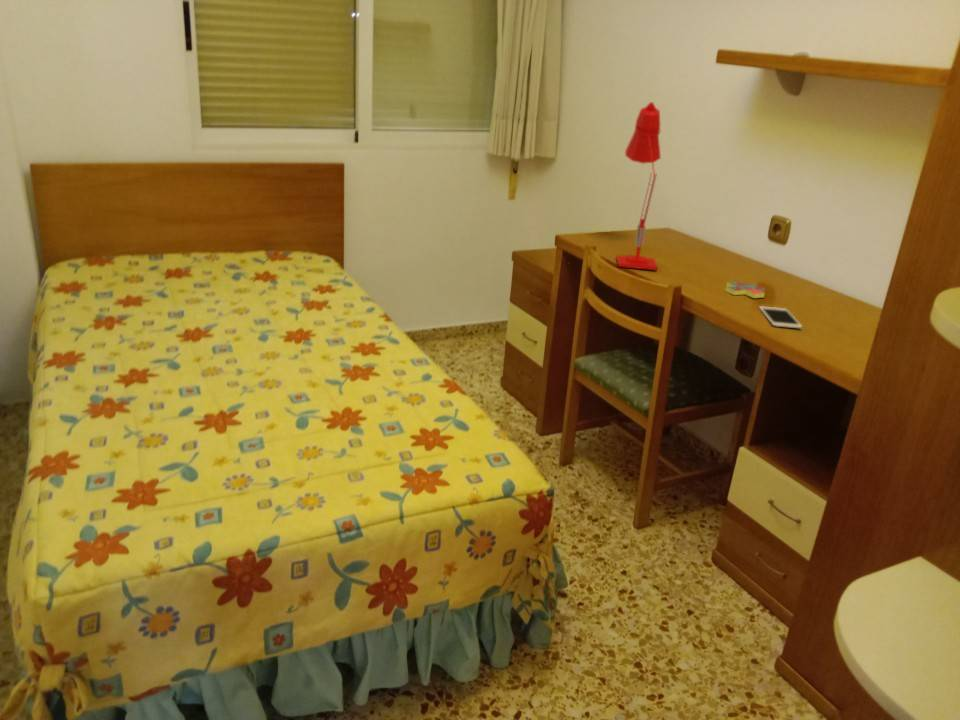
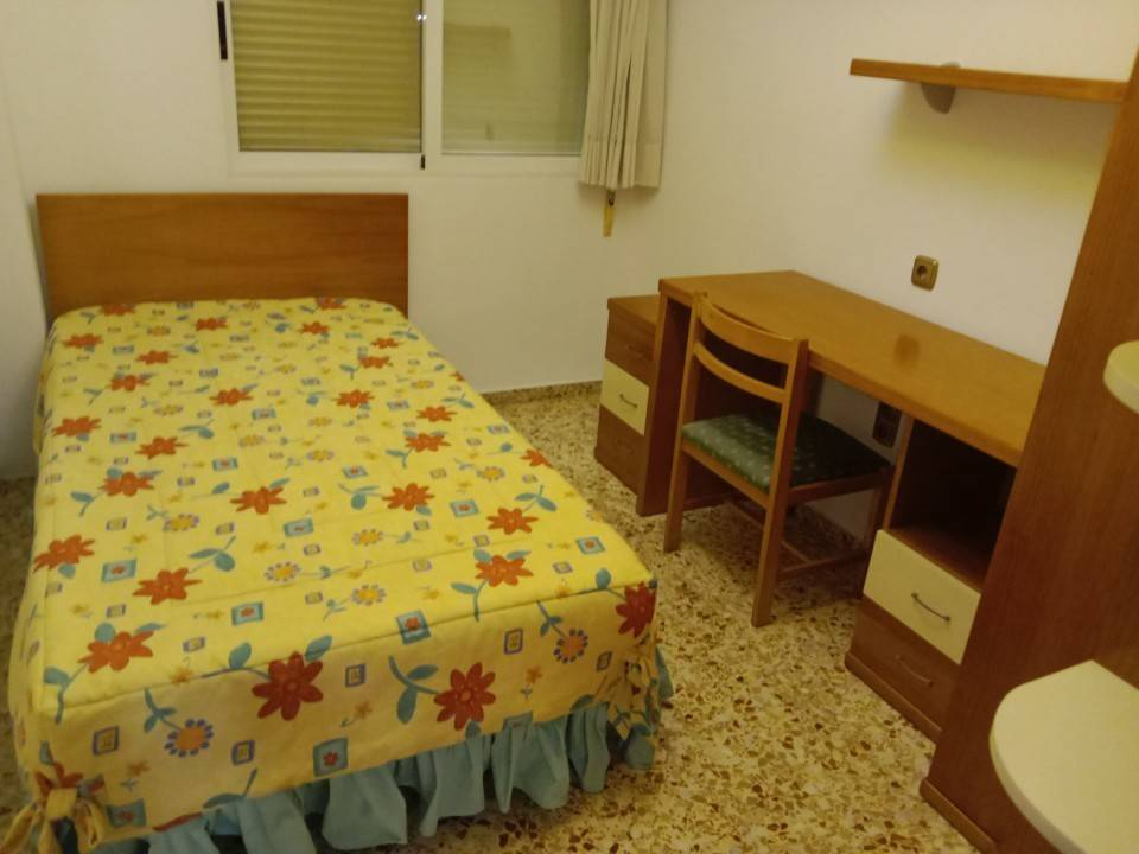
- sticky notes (745, 289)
- desk lamp (648, 184)
- cell phone (779, 317)
